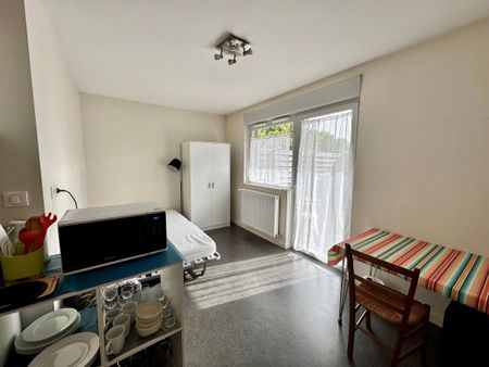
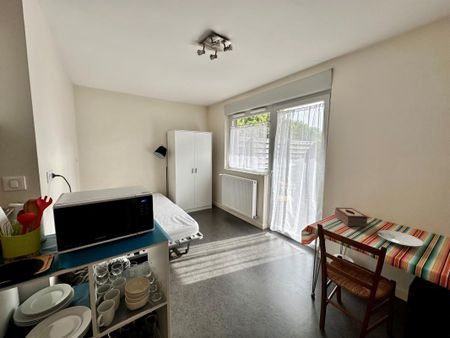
+ tissue box (349, 216)
+ plate (398, 239)
